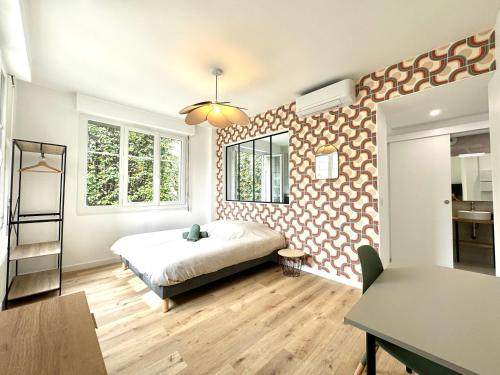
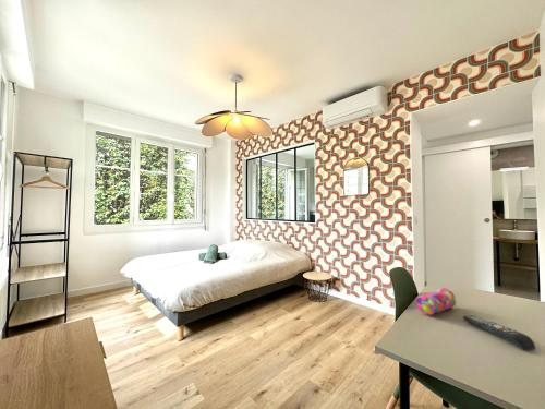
+ remote control (495, 328)
+ pencil case (436, 300)
